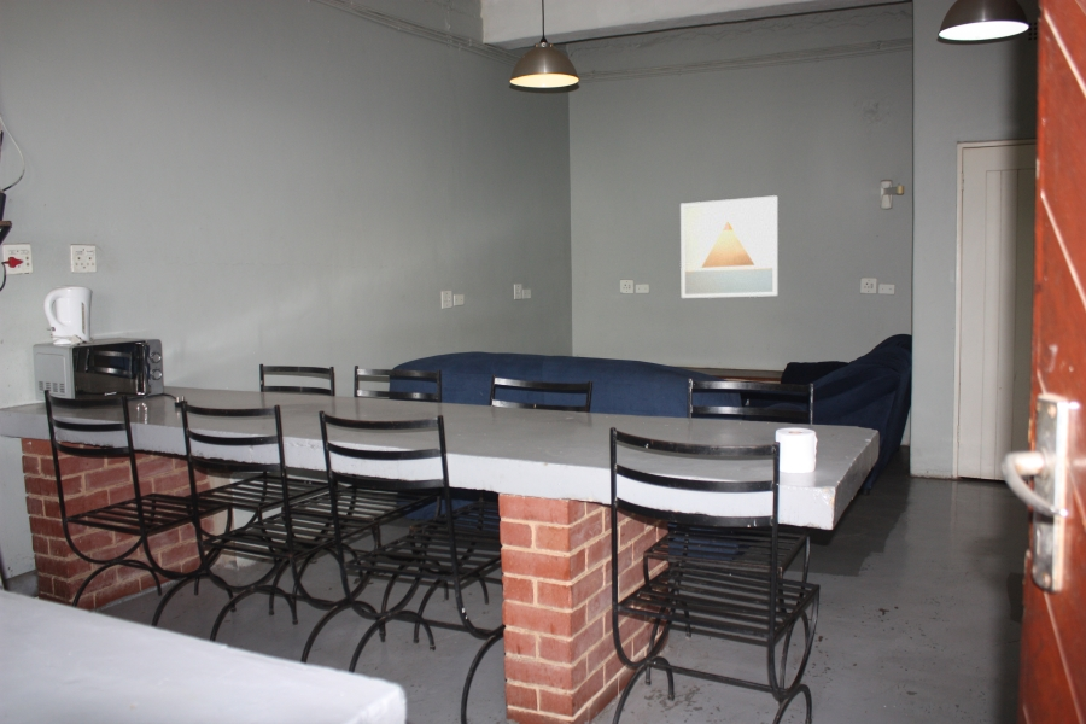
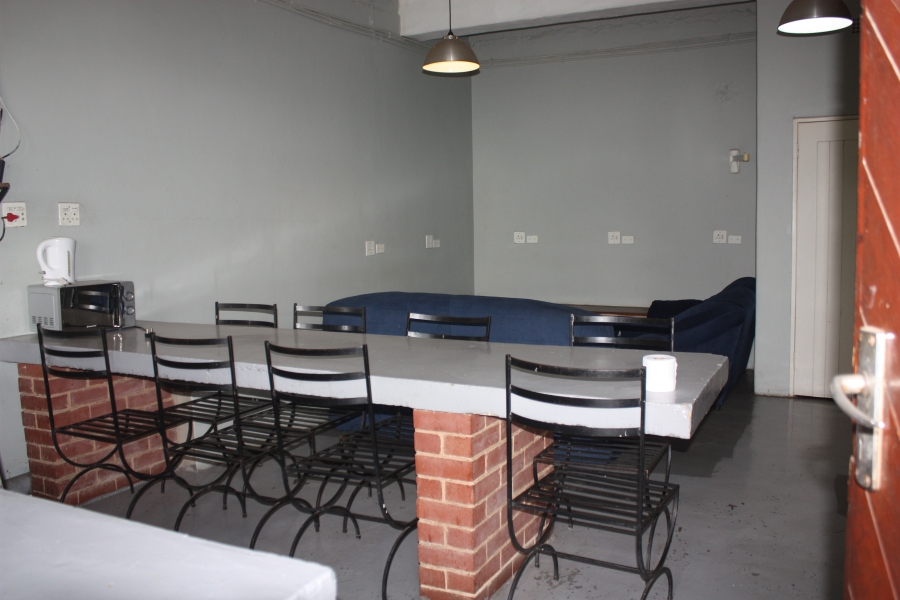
- wall art (728, 249)
